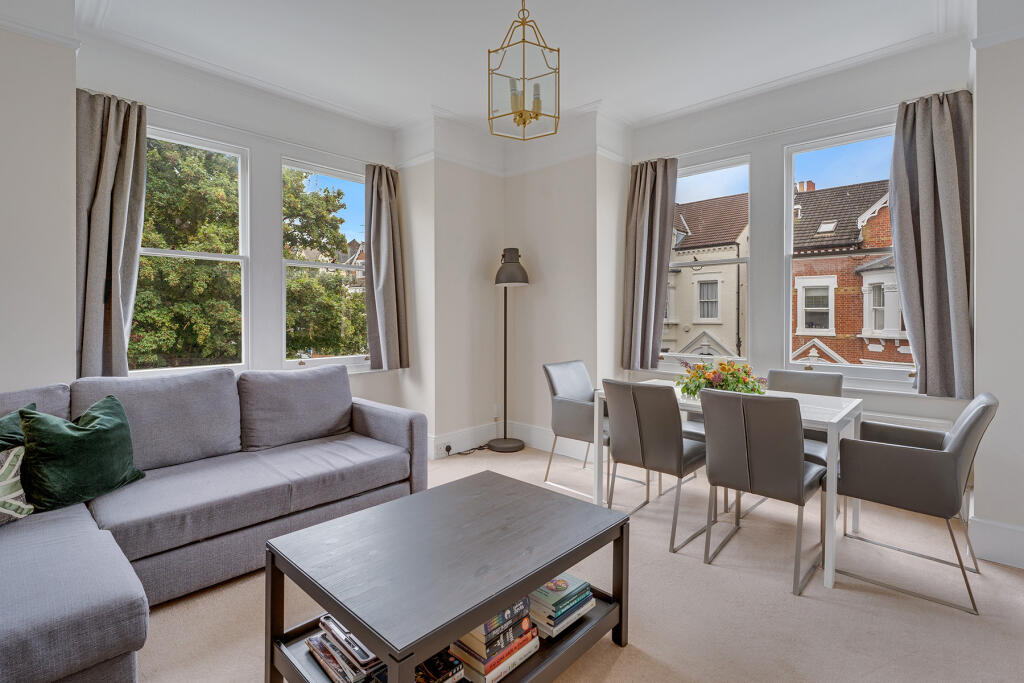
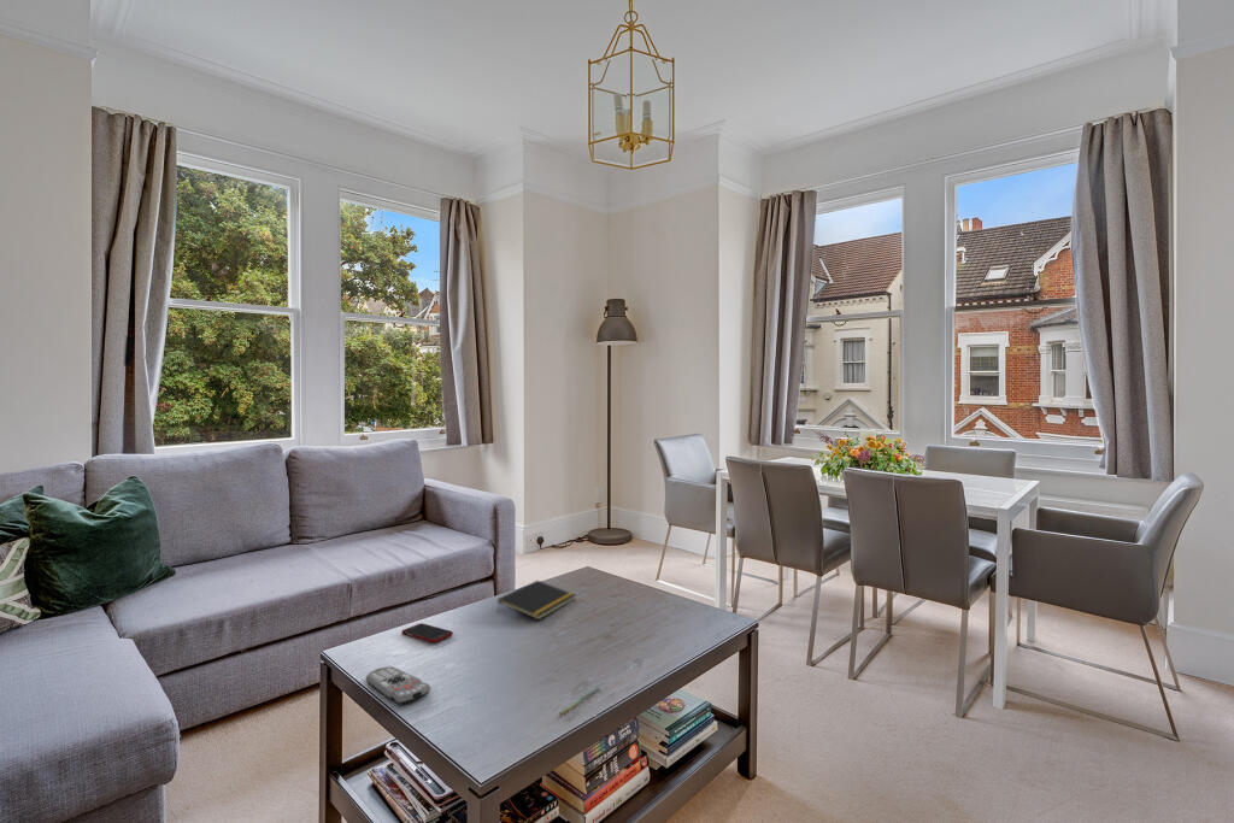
+ cell phone (427, 633)
+ pen (580, 700)
+ notepad (537, 598)
+ remote control (395, 683)
